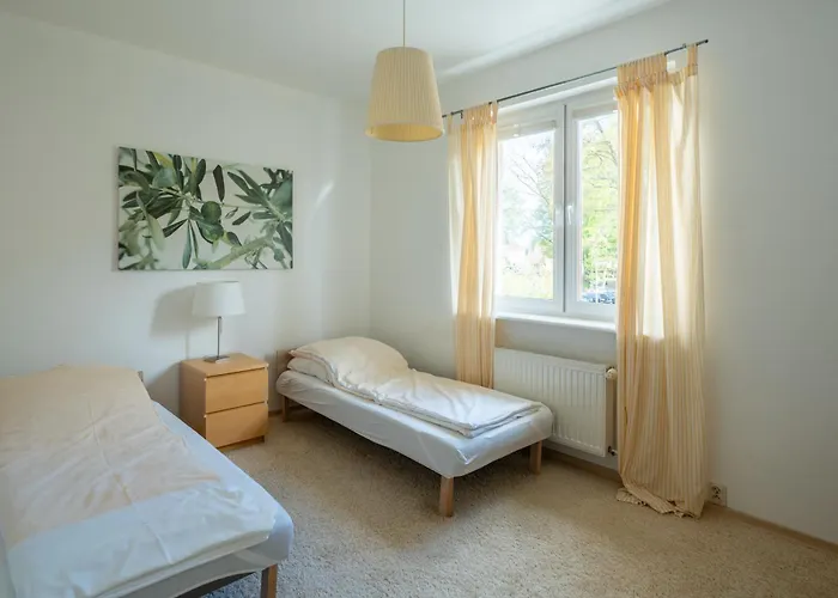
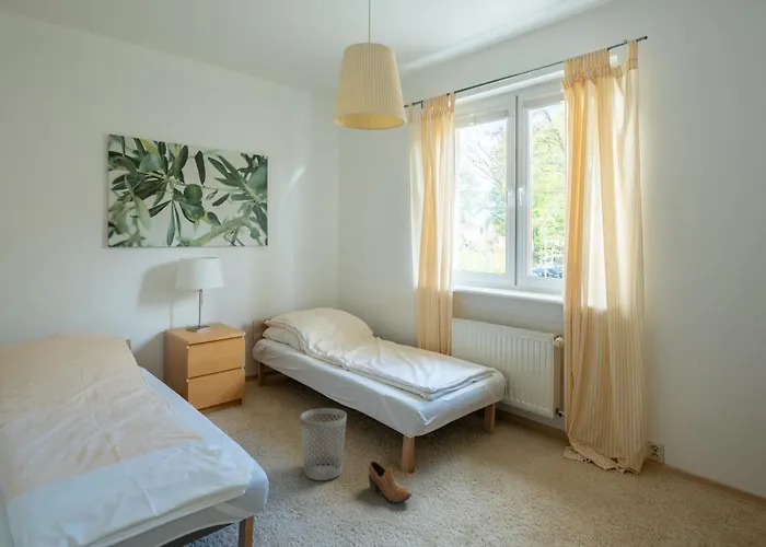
+ wastebasket (324, 443)
+ shoe (388, 481)
